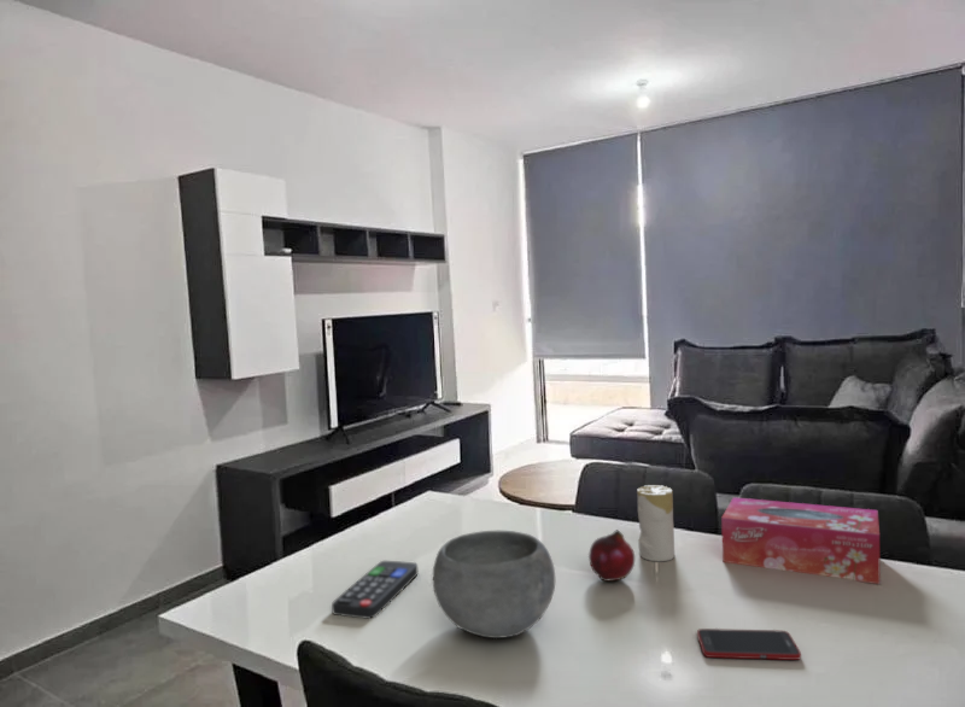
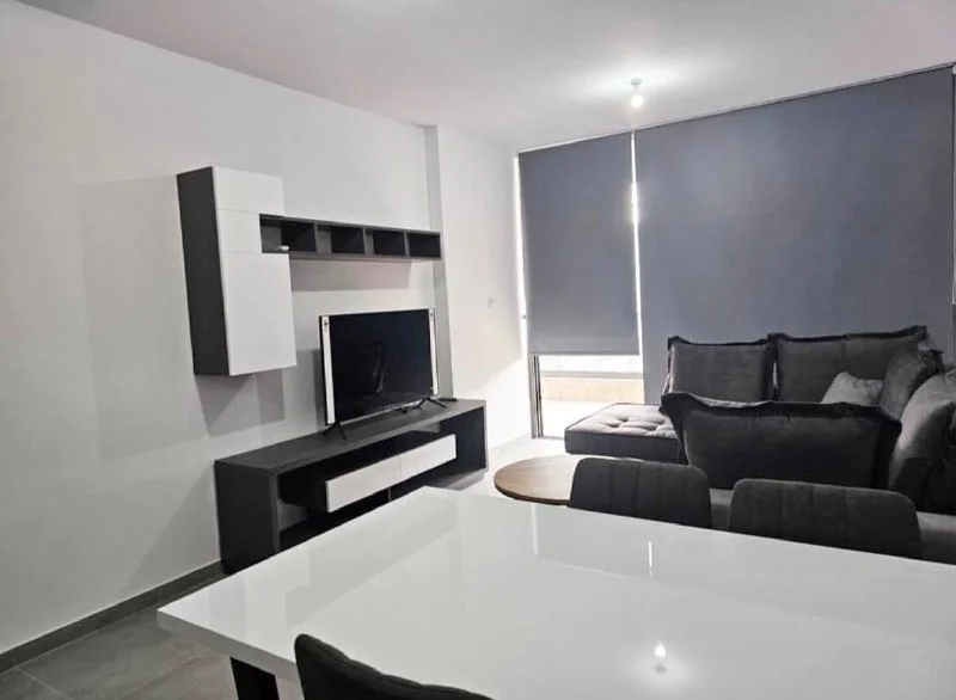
- cell phone (747, 643)
- tissue box (800, 536)
- candle (655, 522)
- fruit (610, 555)
- bowl (493, 586)
- remote control (378, 586)
